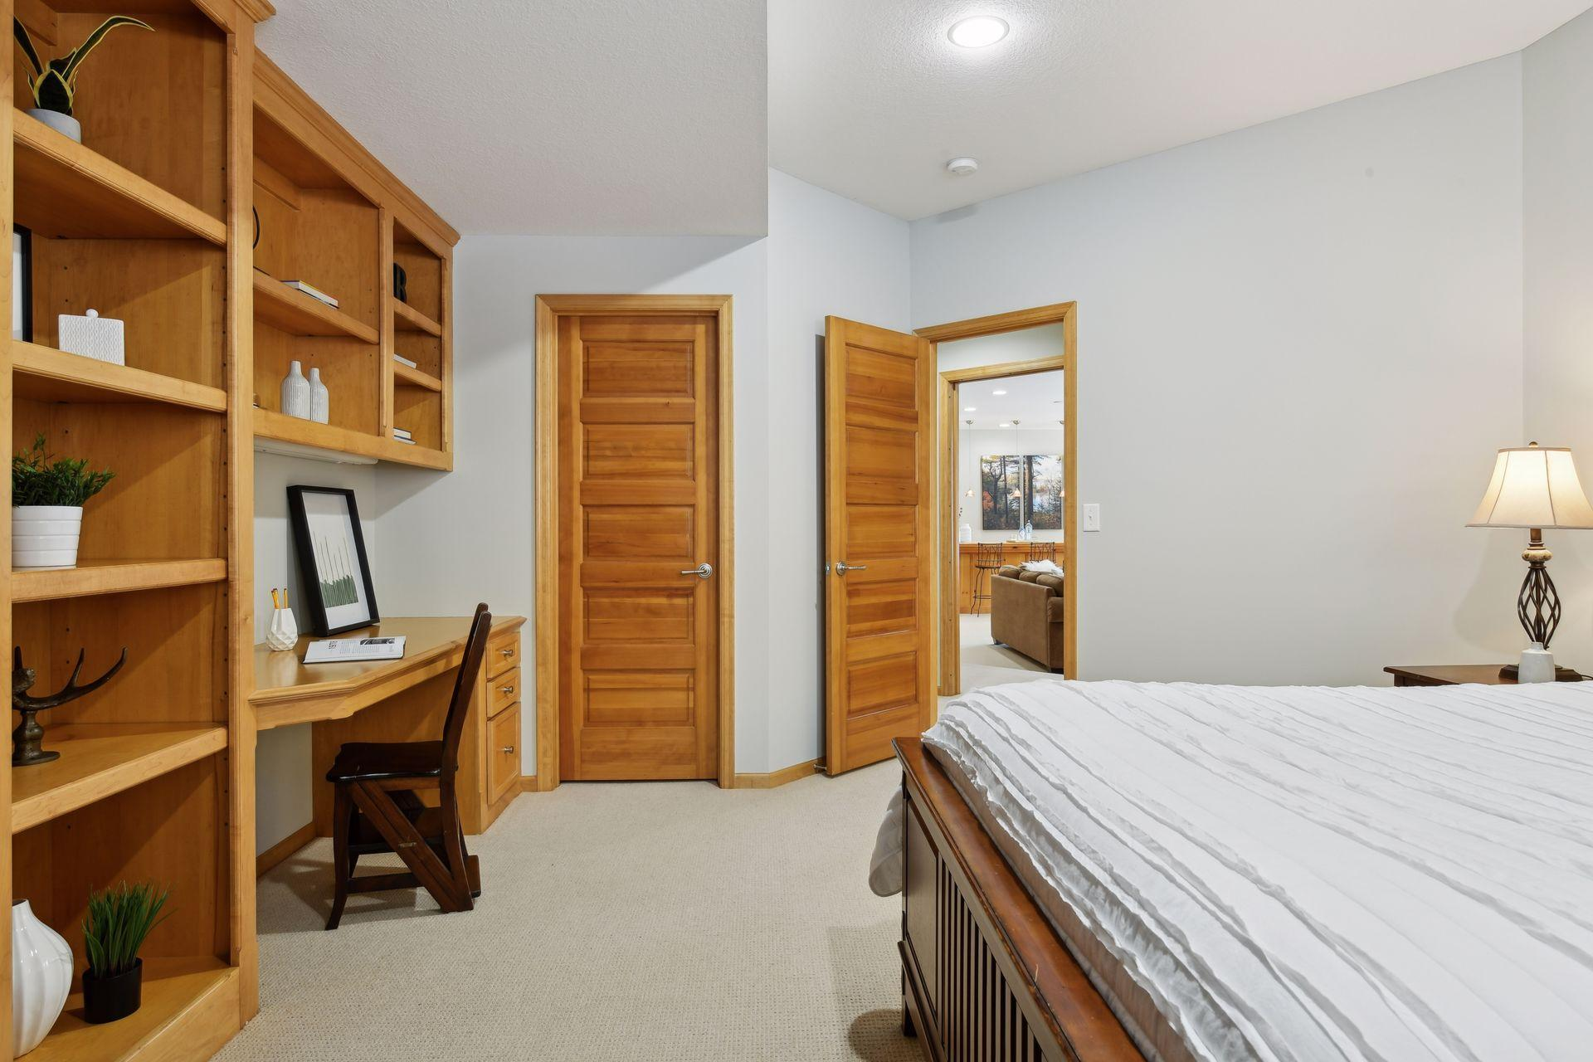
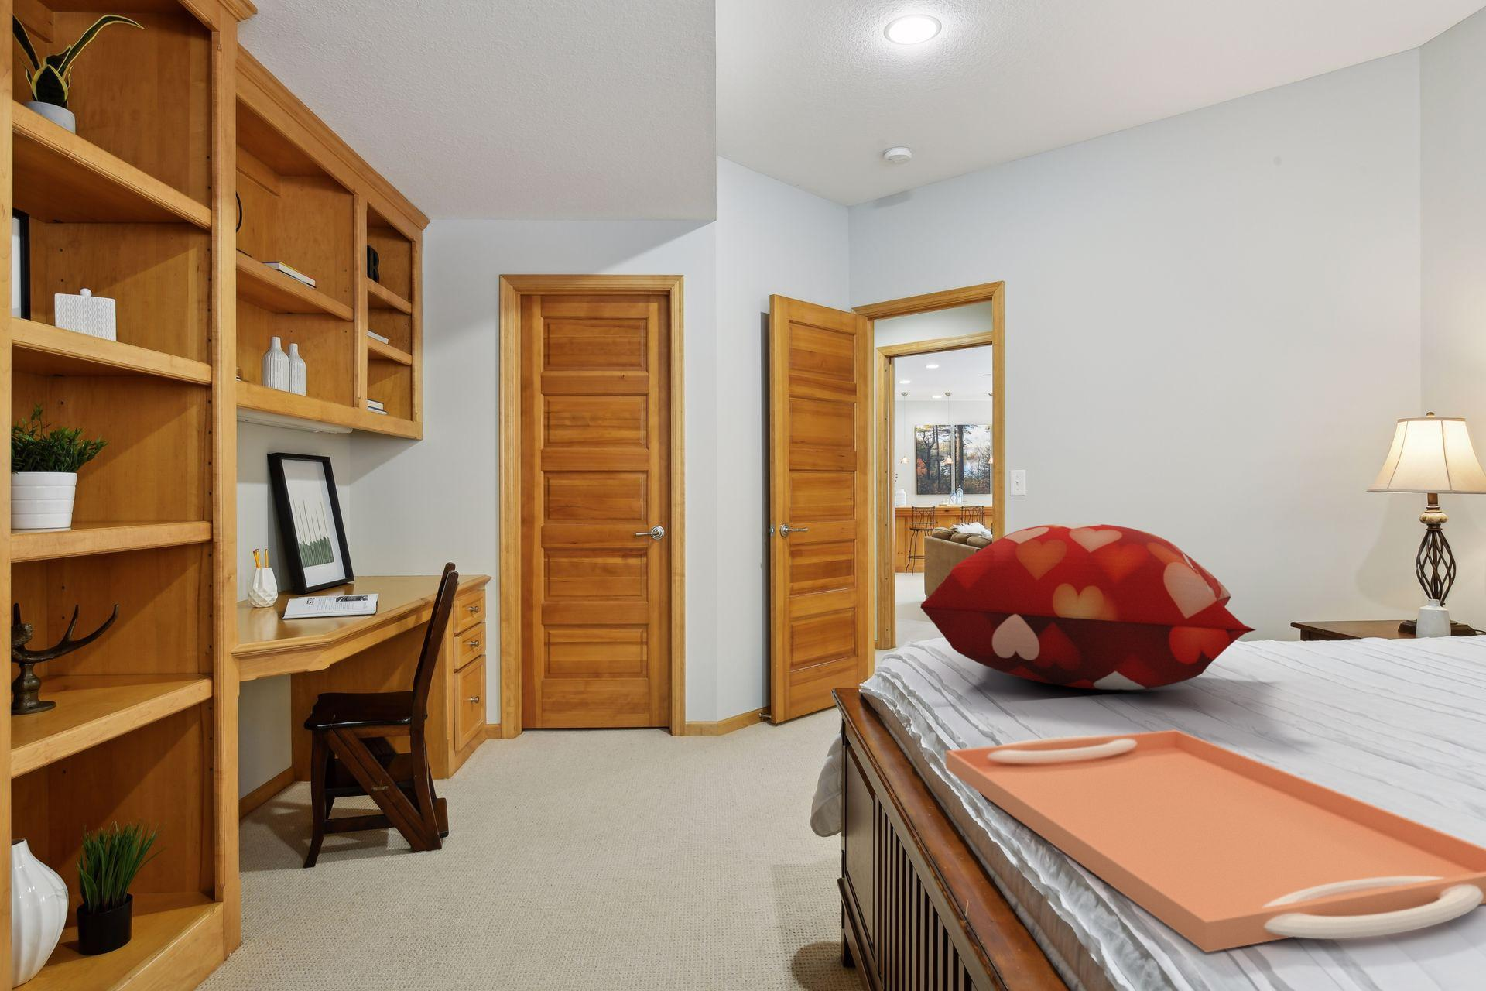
+ serving tray (1185, 809)
+ decorative pillow (1085, 601)
